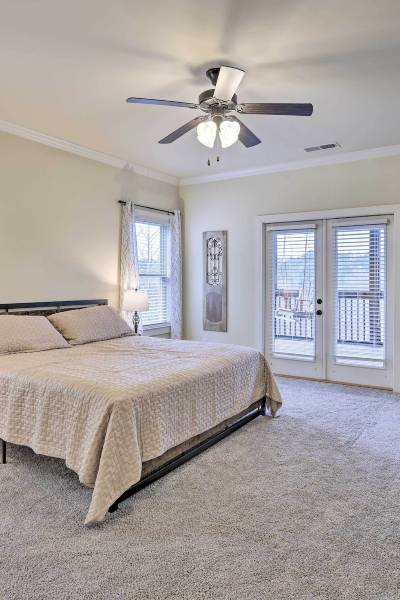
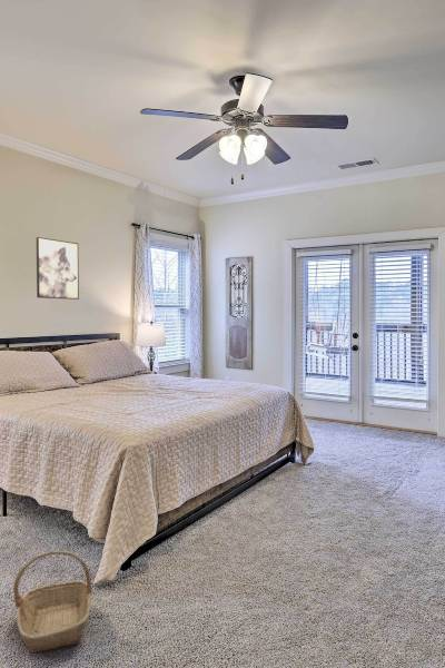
+ wall art (58, 269)
+ basket (56, 589)
